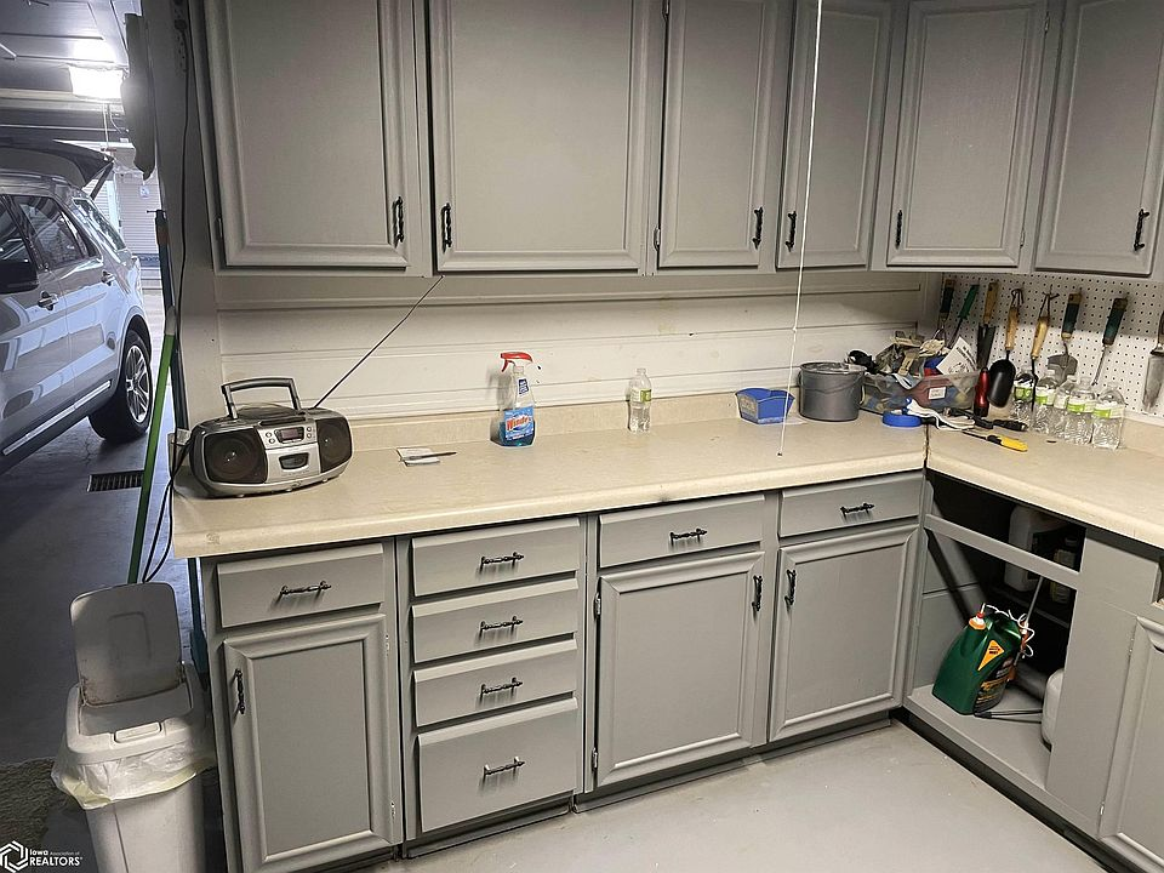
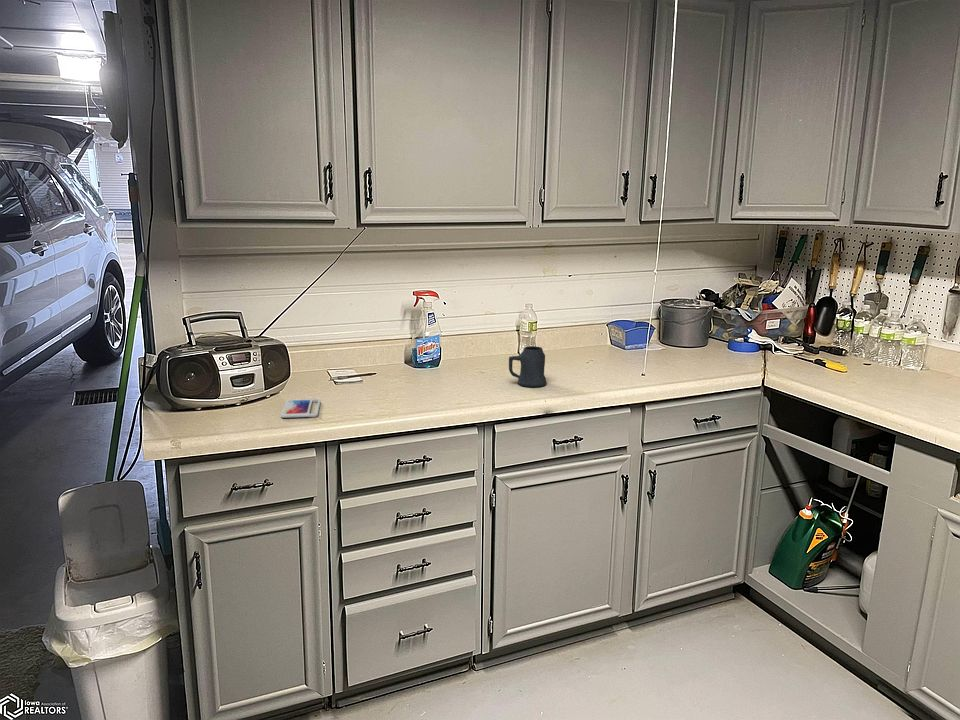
+ mug (528, 365)
+ smartphone (301, 408)
